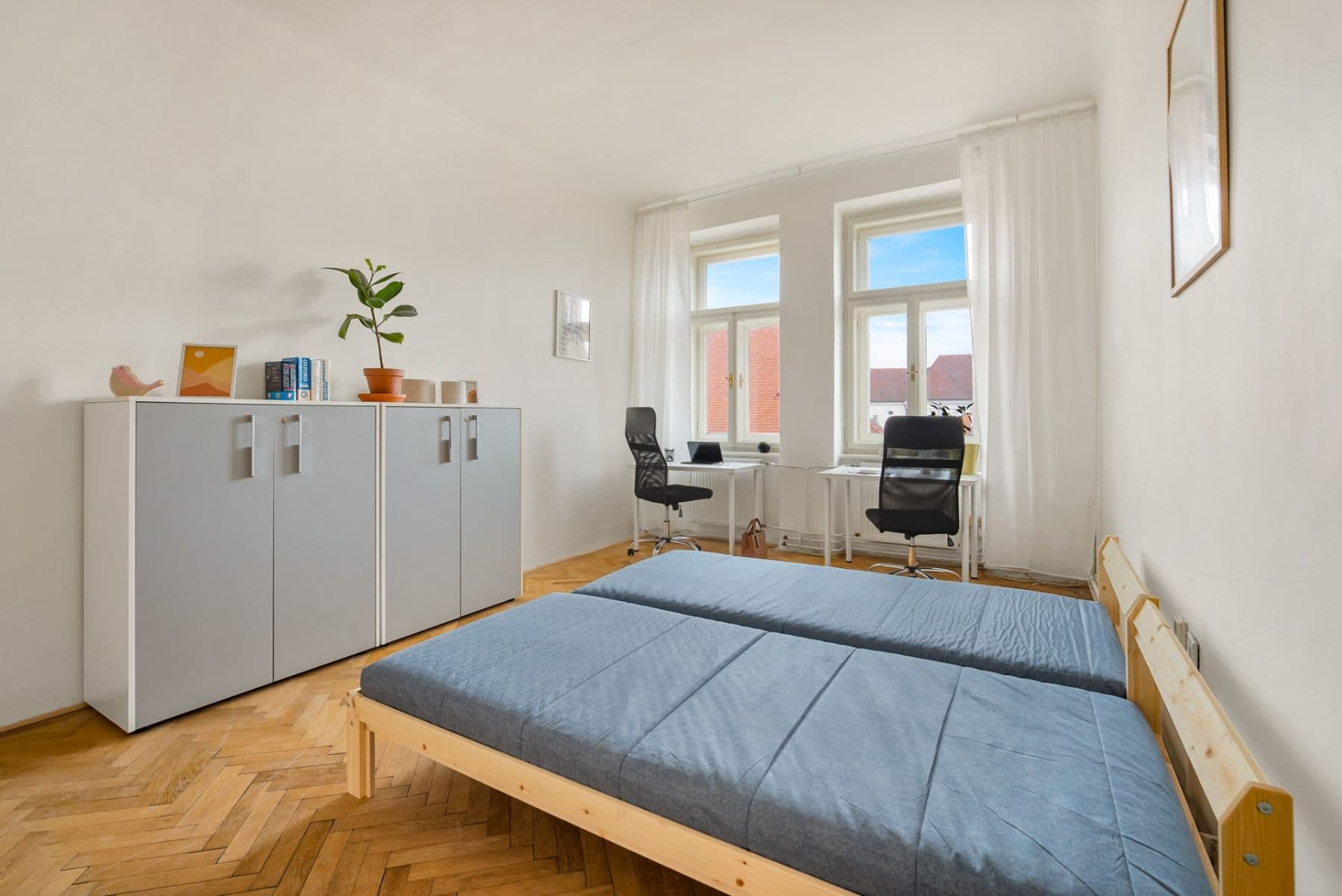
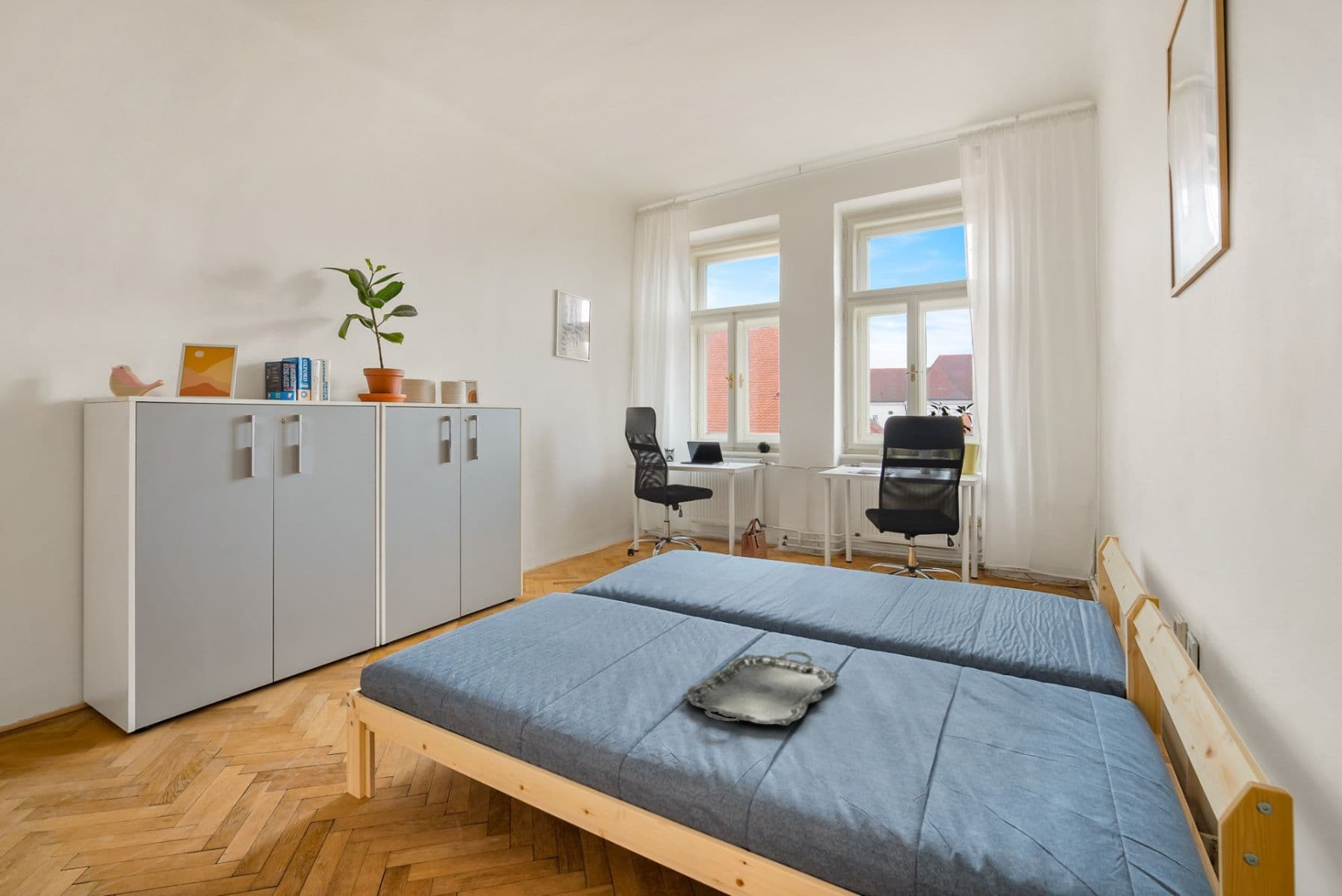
+ serving tray (763, 685)
